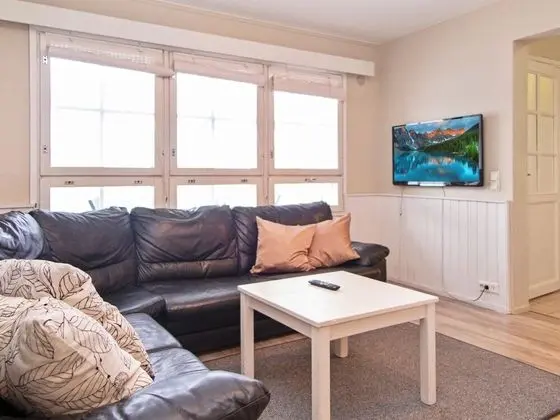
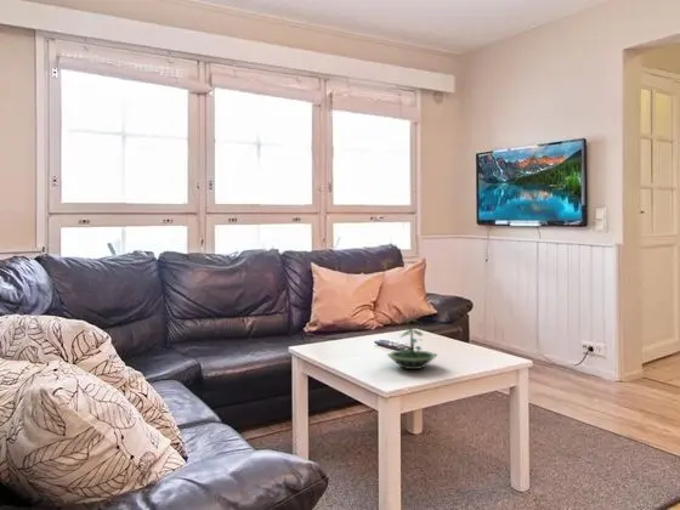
+ terrarium (410, 328)
